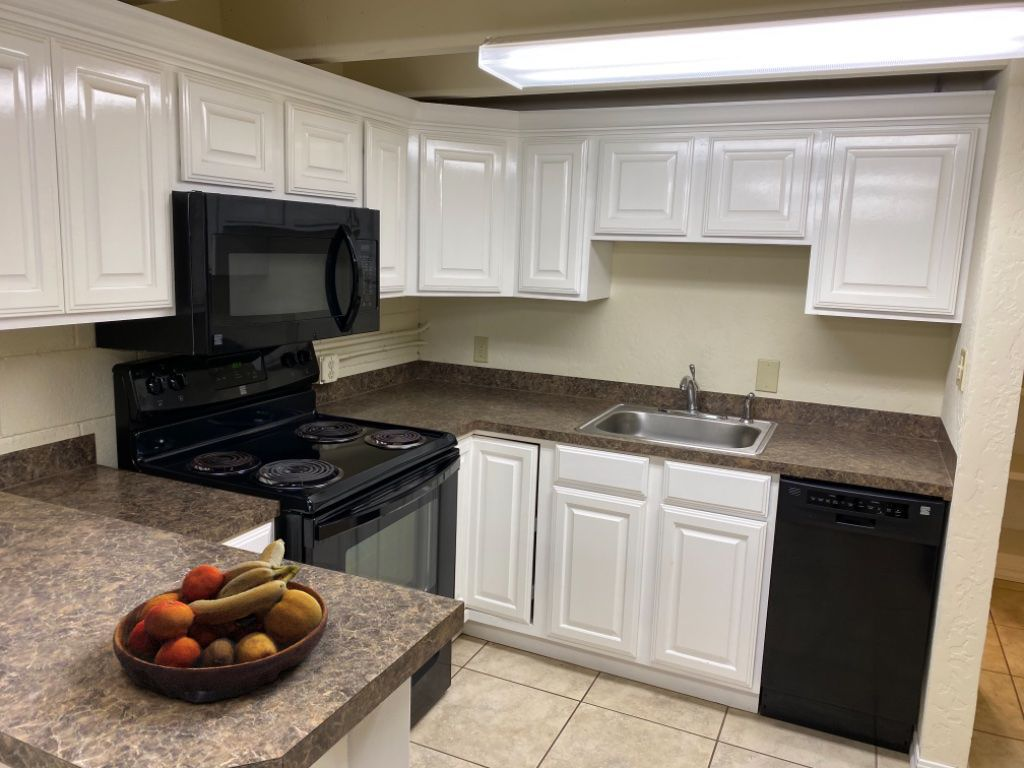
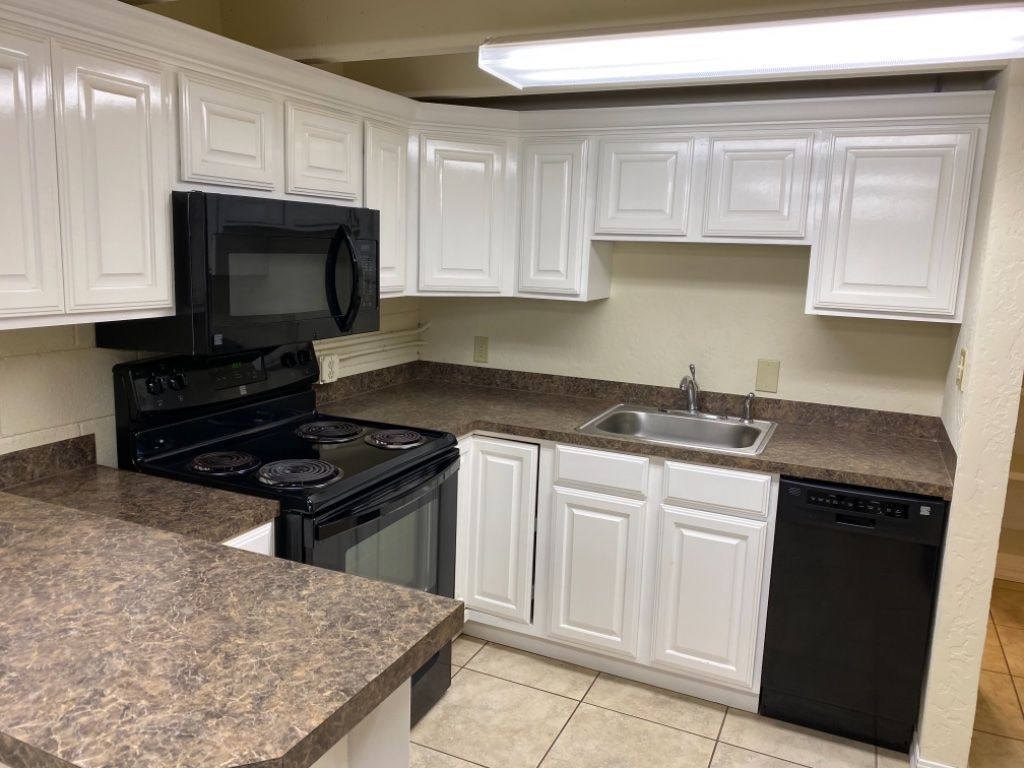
- fruit bowl (224, 608)
